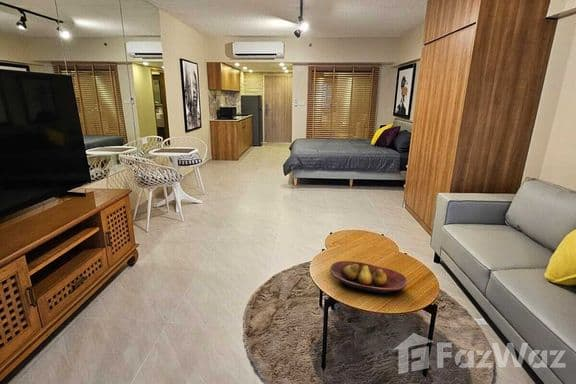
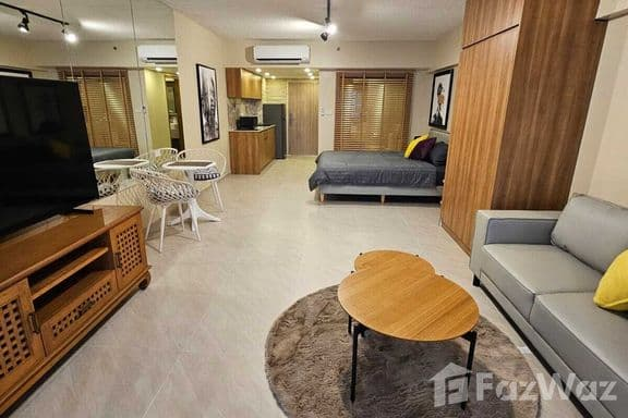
- fruit bowl (367, 275)
